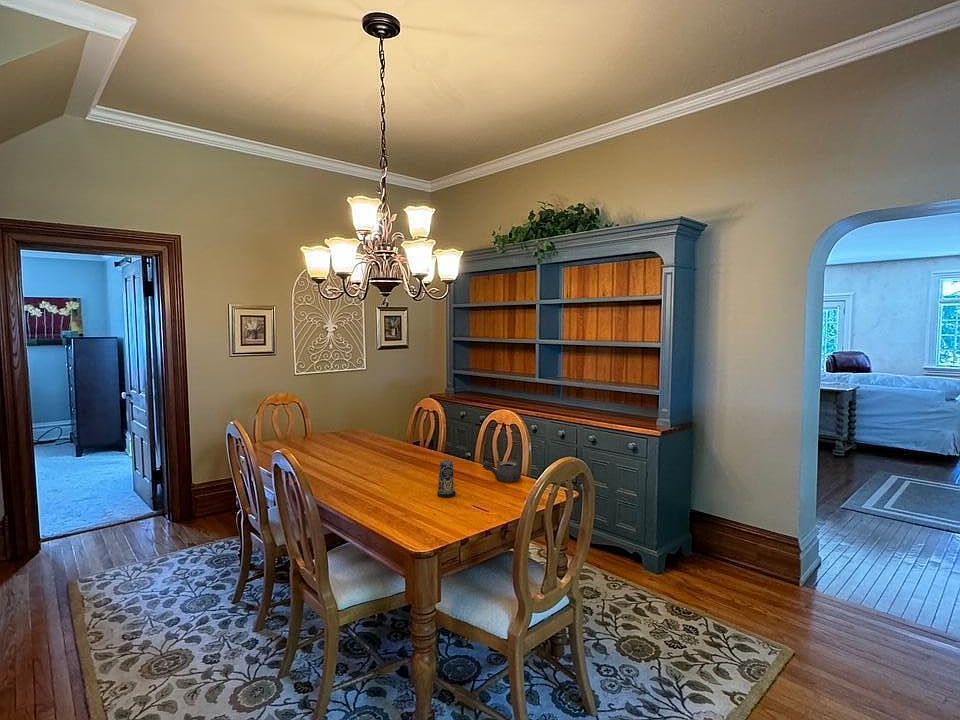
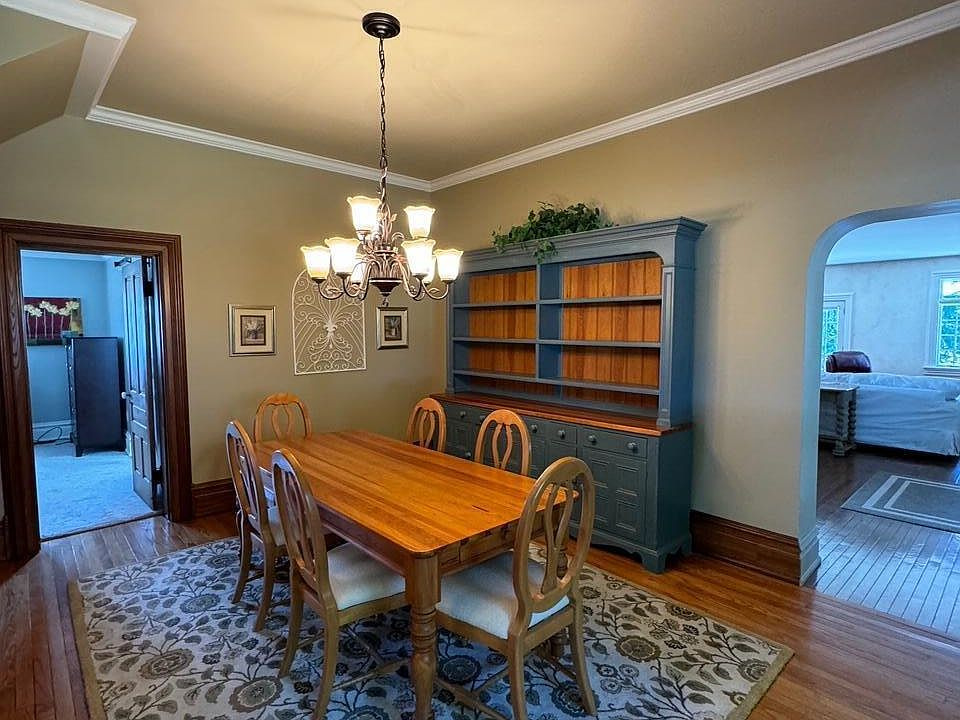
- candle (446, 477)
- teapot (500, 469)
